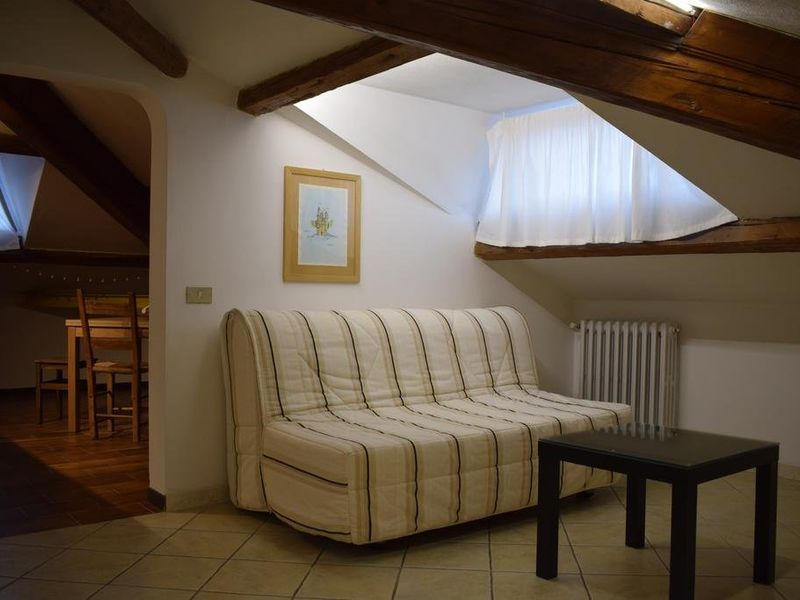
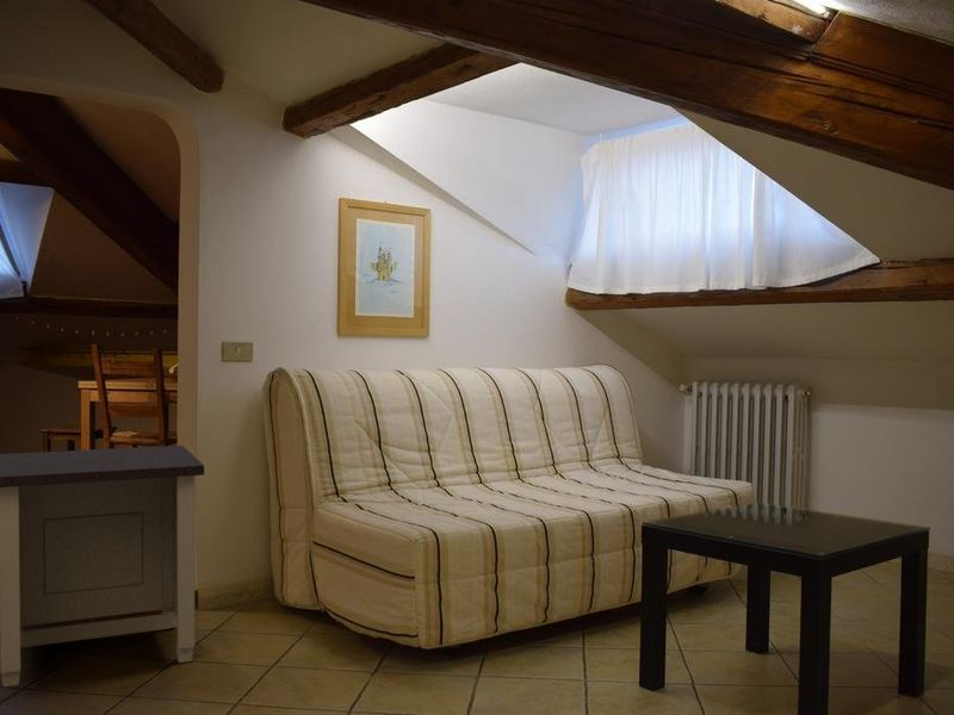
+ nightstand (97, 558)
